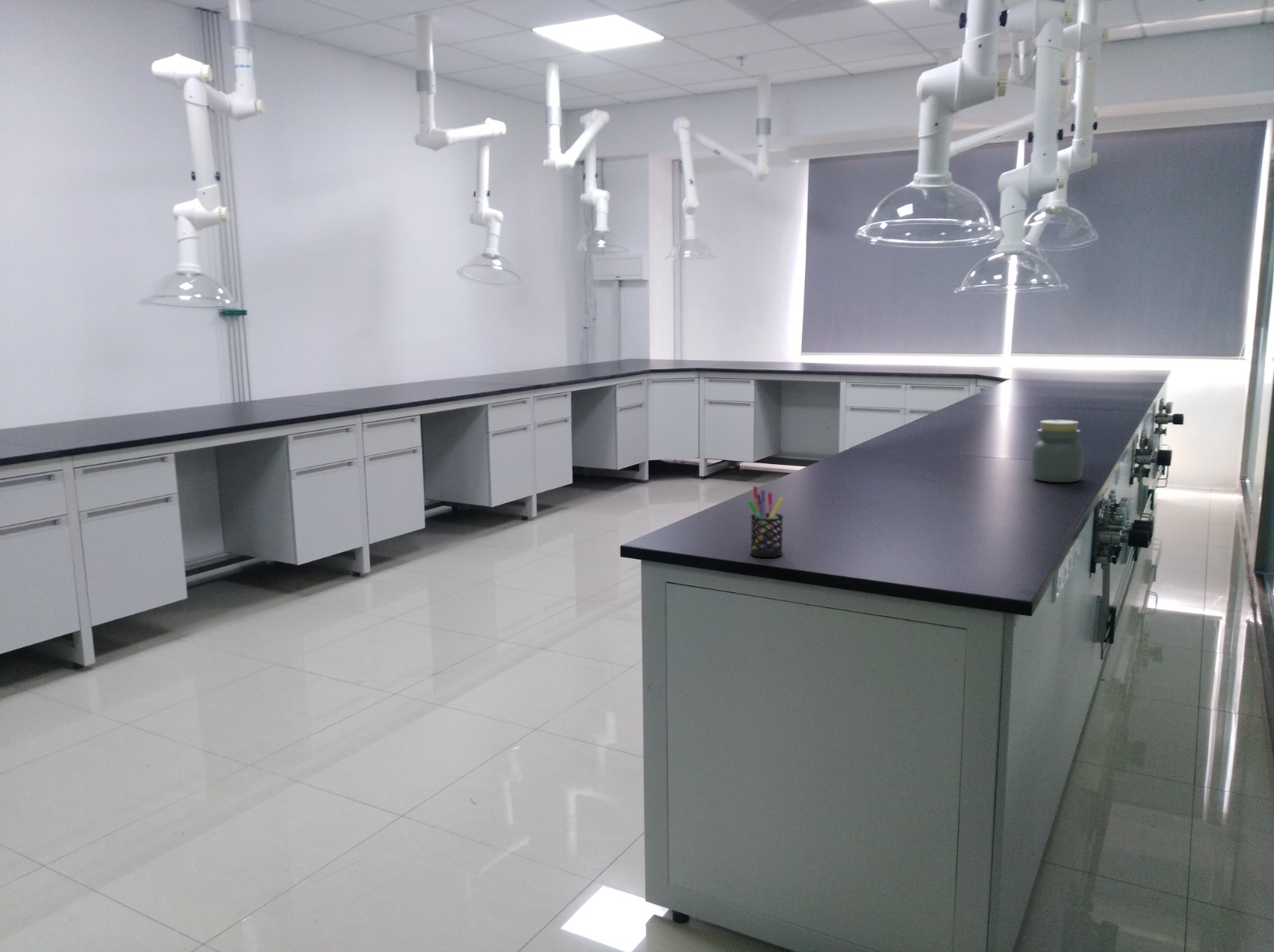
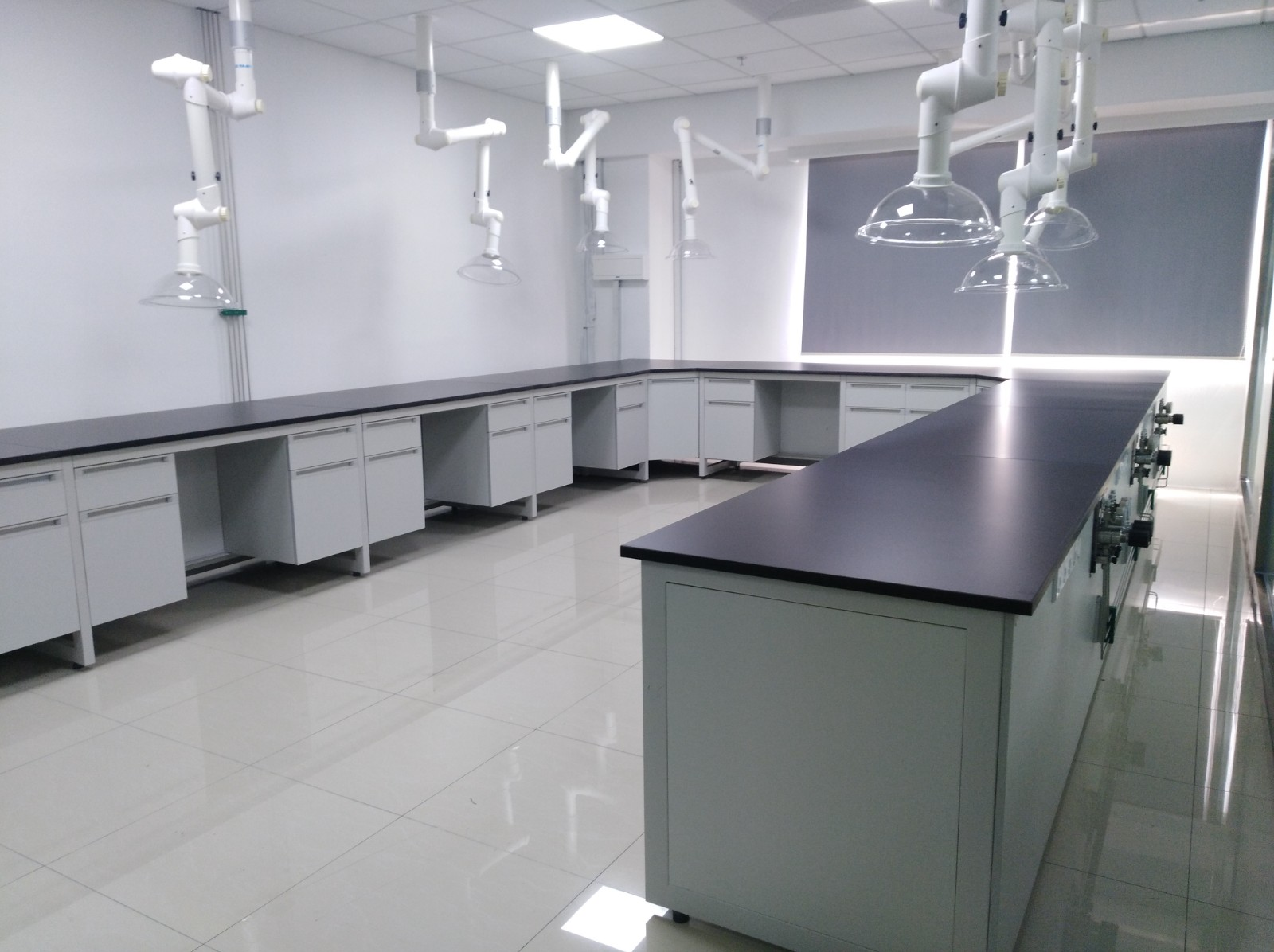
- jar (1057, 450)
- pen holder (763, 521)
